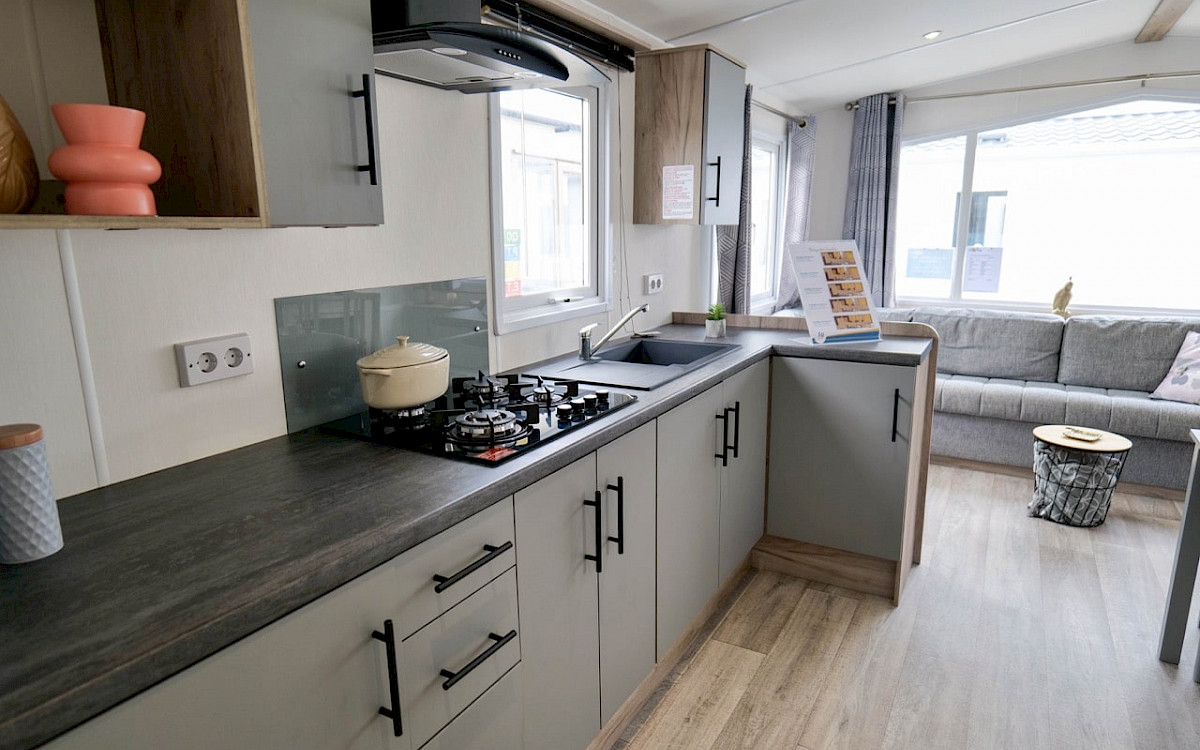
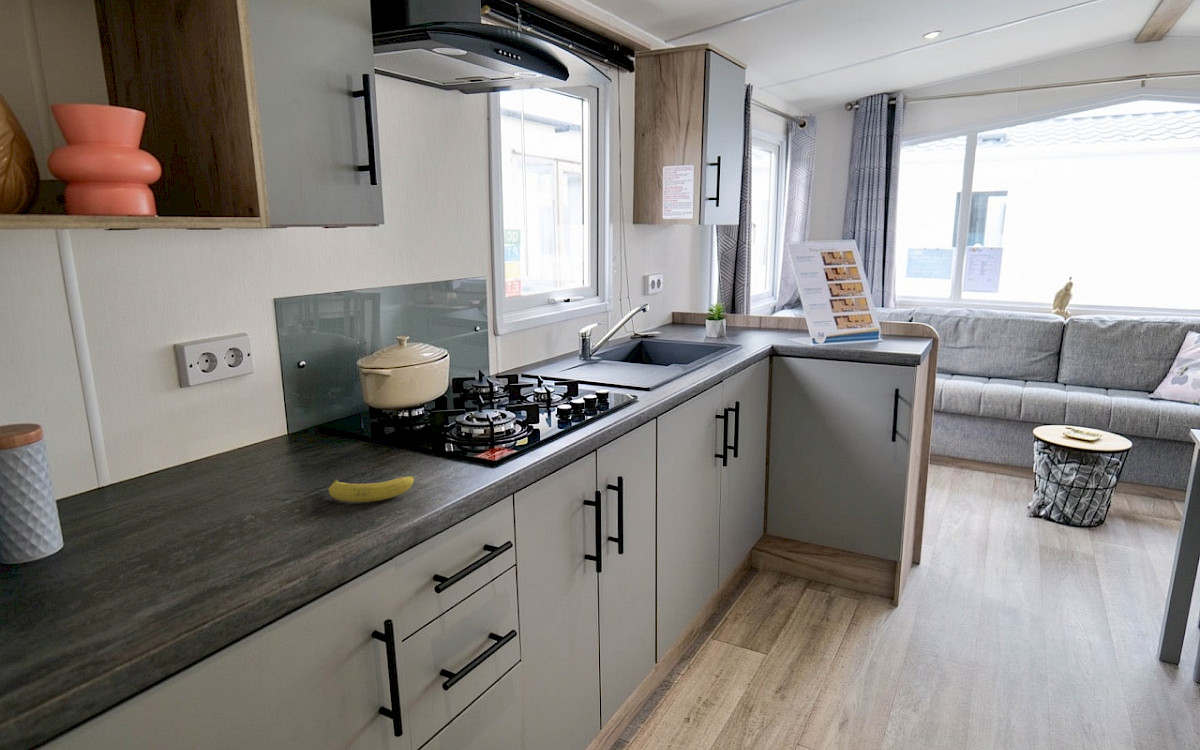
+ fruit (364, 485)
